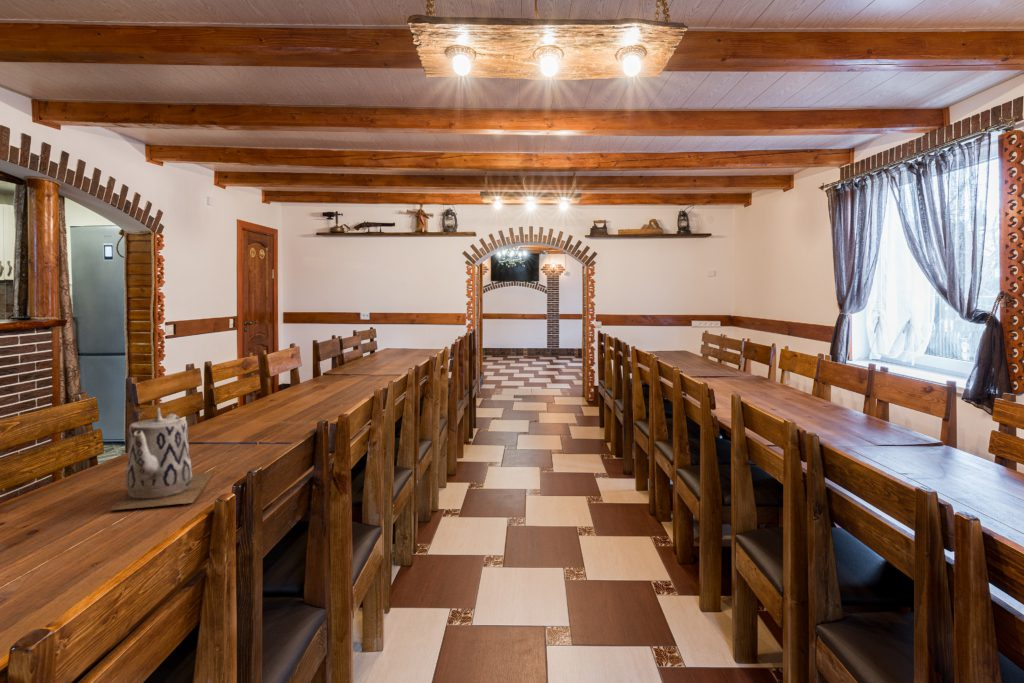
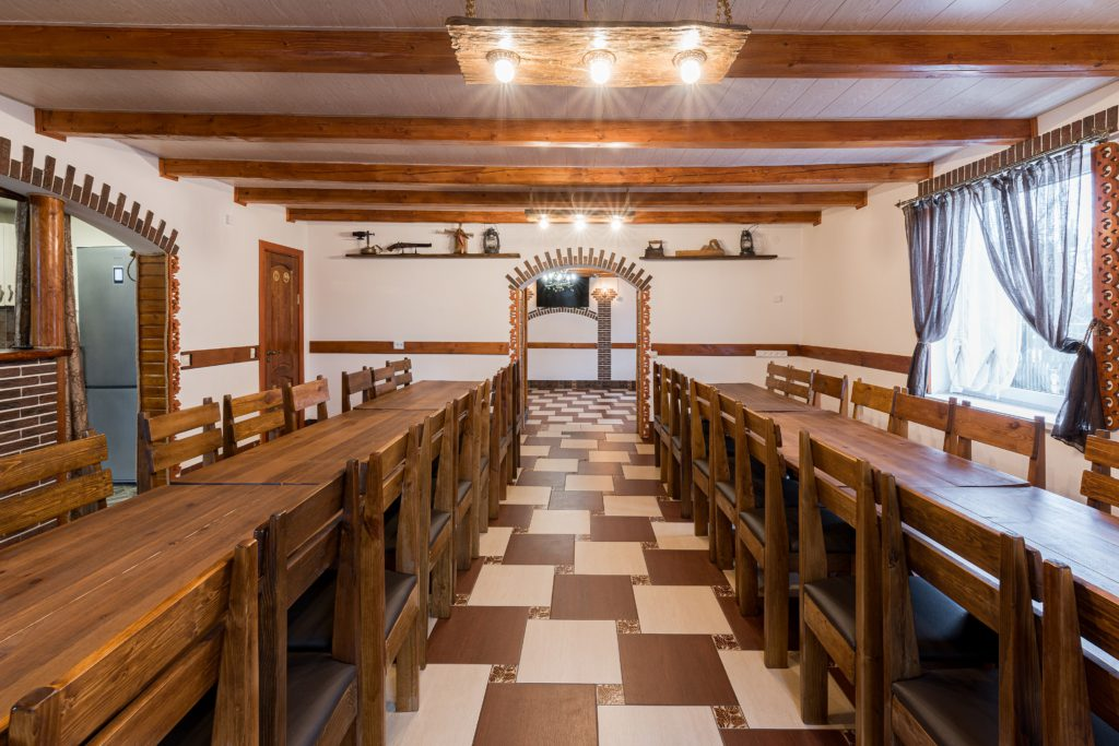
- teapot (165, 449)
